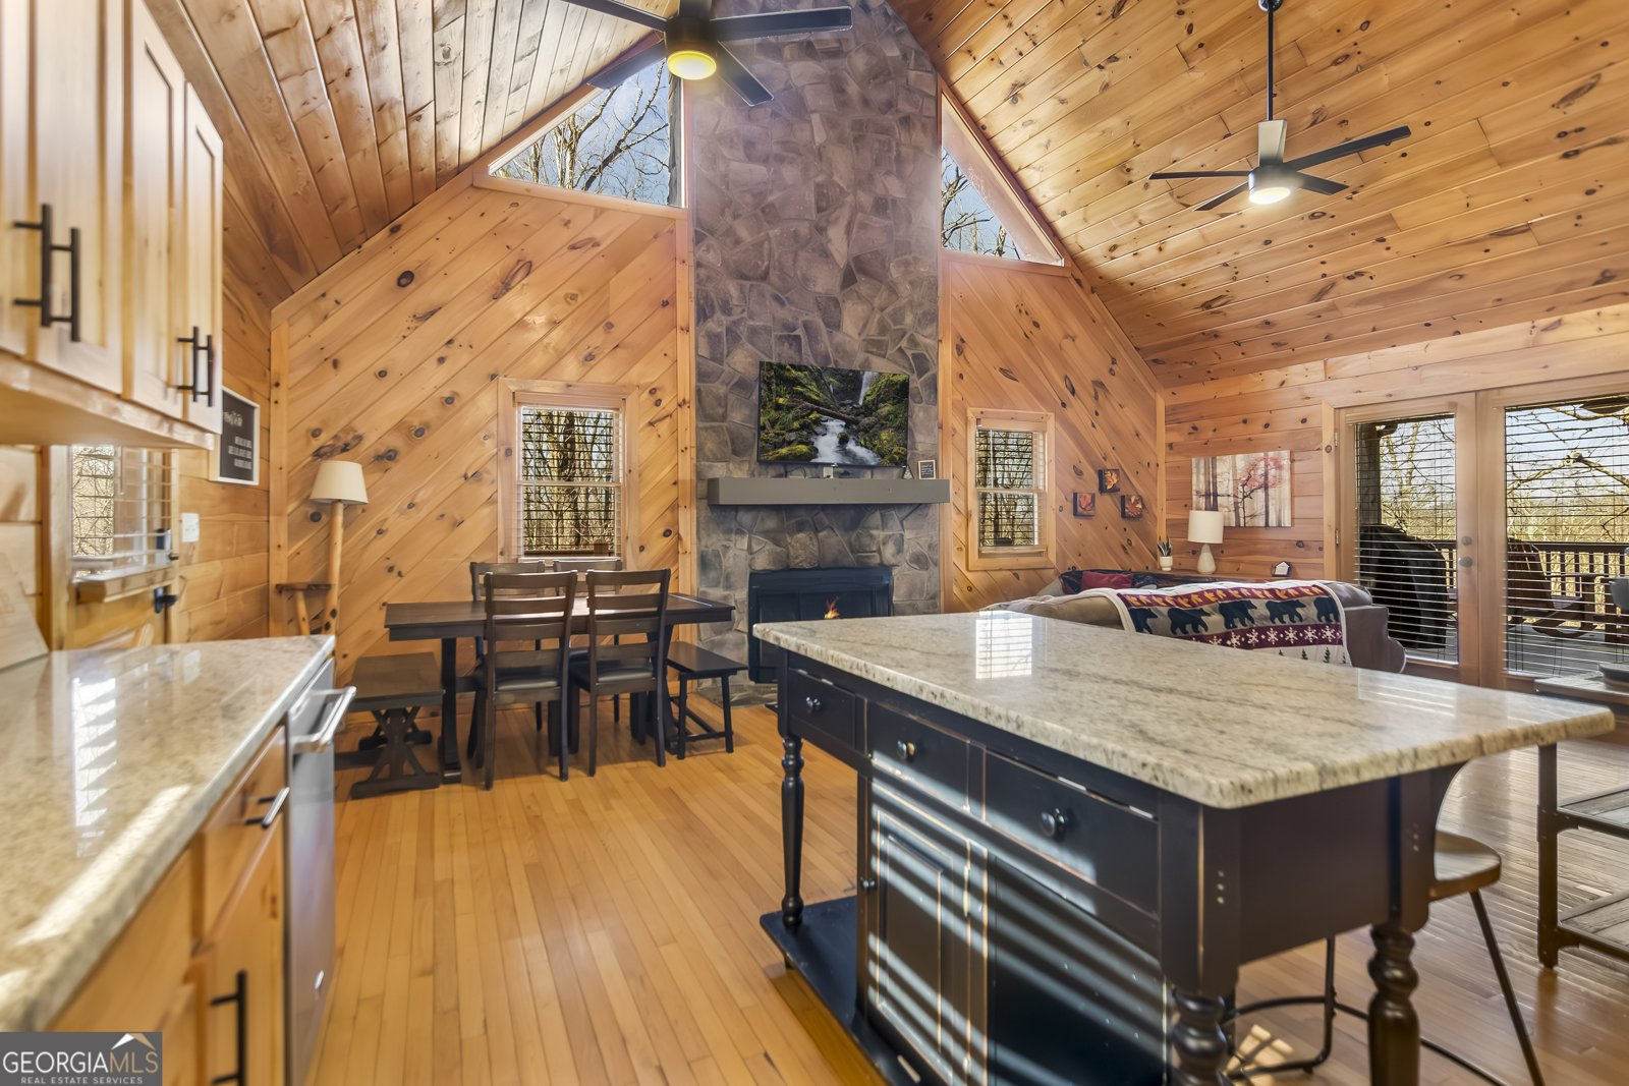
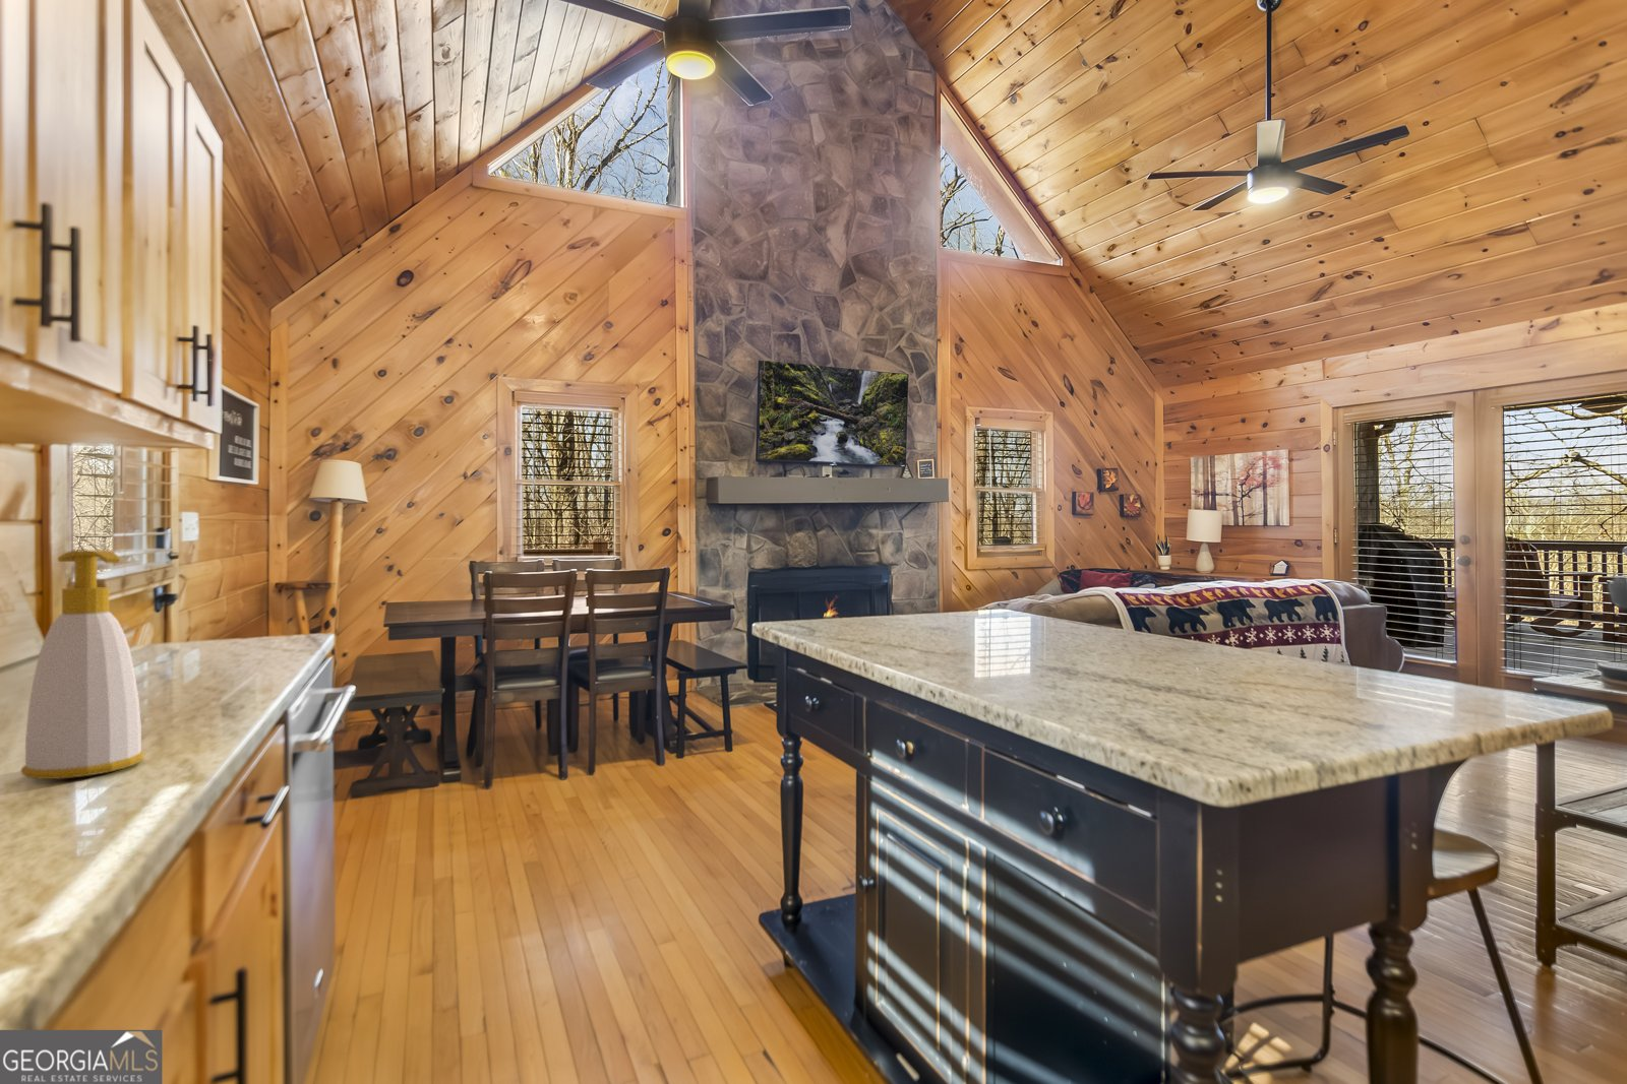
+ soap bottle (86, 658)
